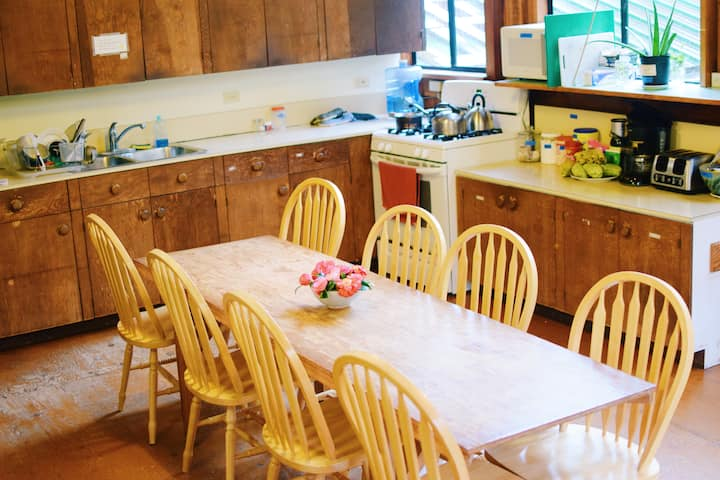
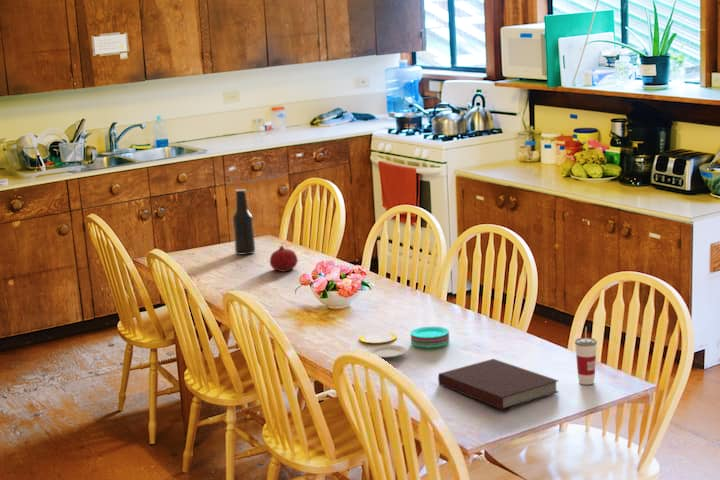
+ plate (394, 339)
+ cup (586, 354)
+ beer bottle (243, 221)
+ notebook (497, 382)
+ fruit (283, 257)
